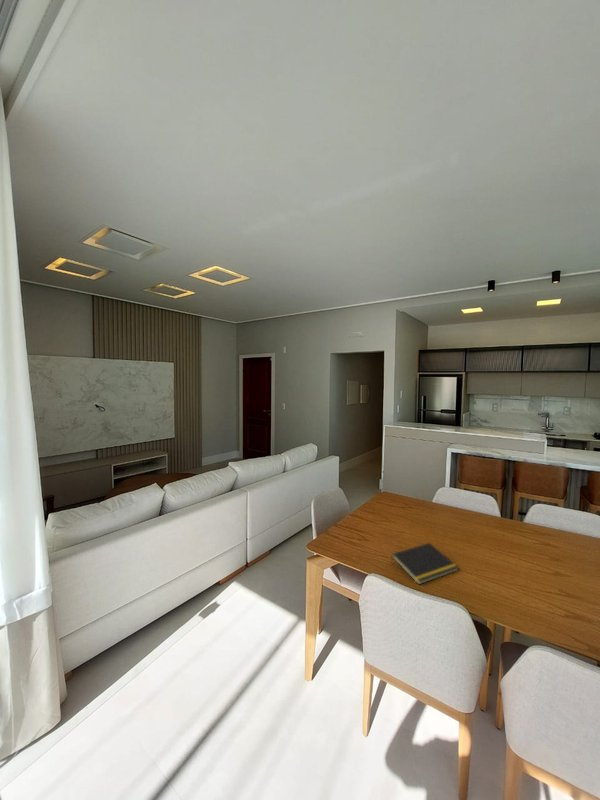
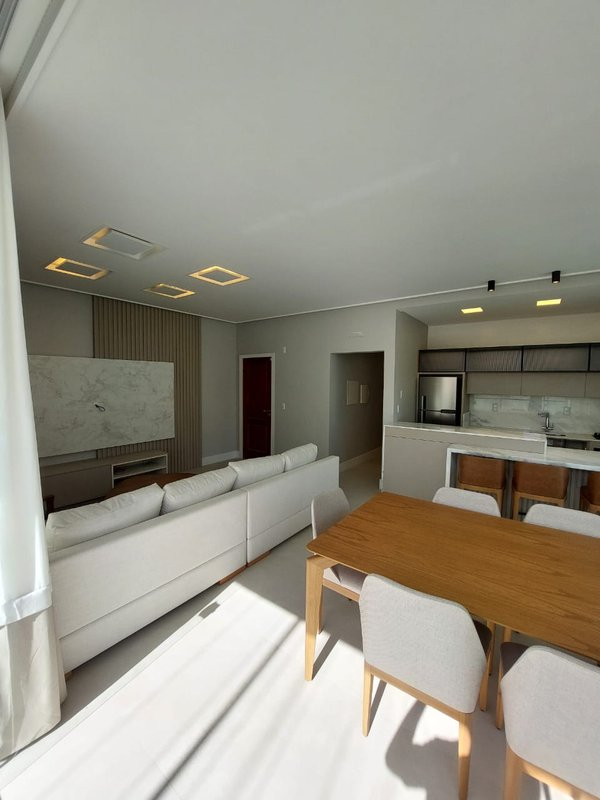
- notepad (424, 561)
